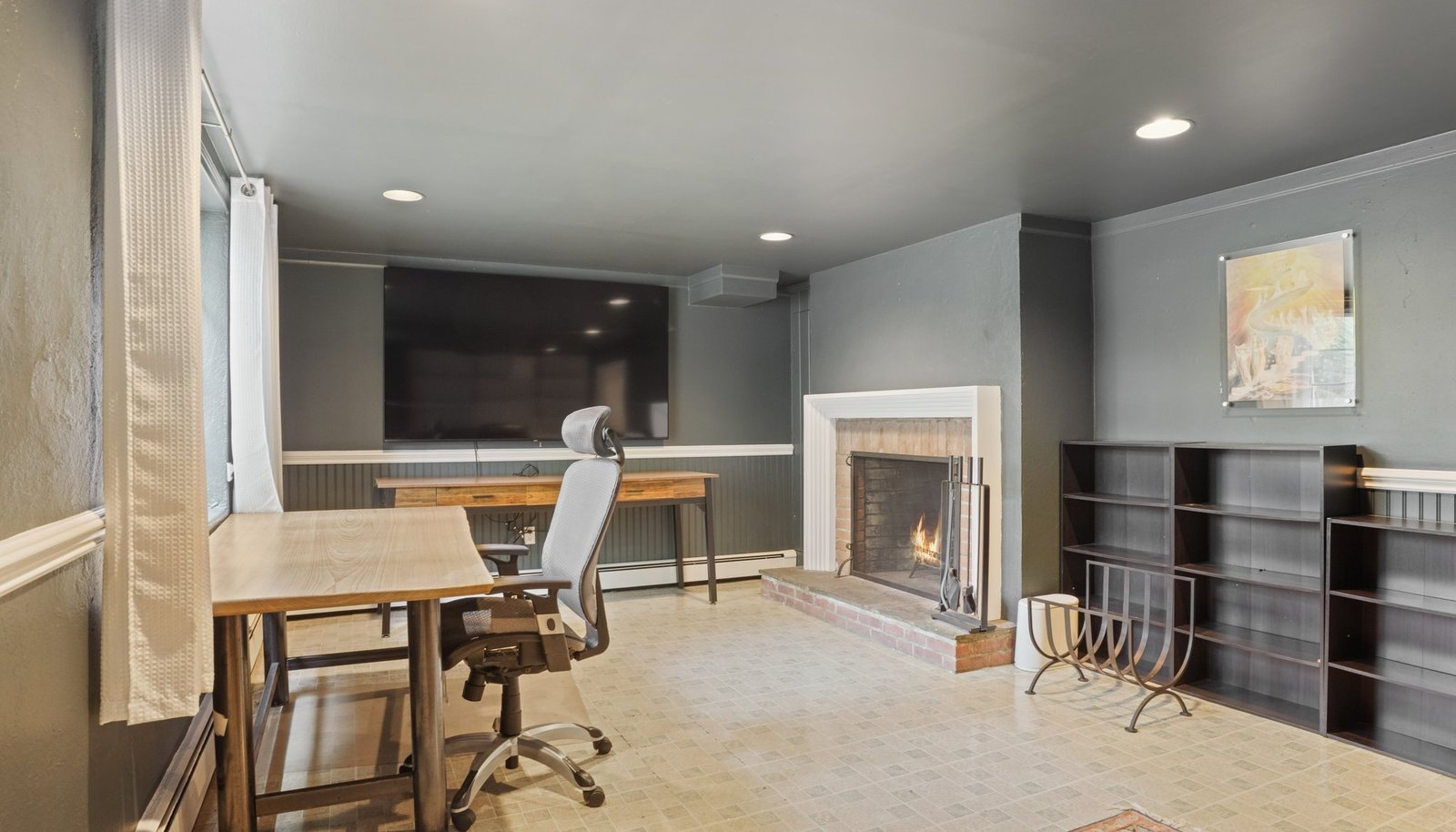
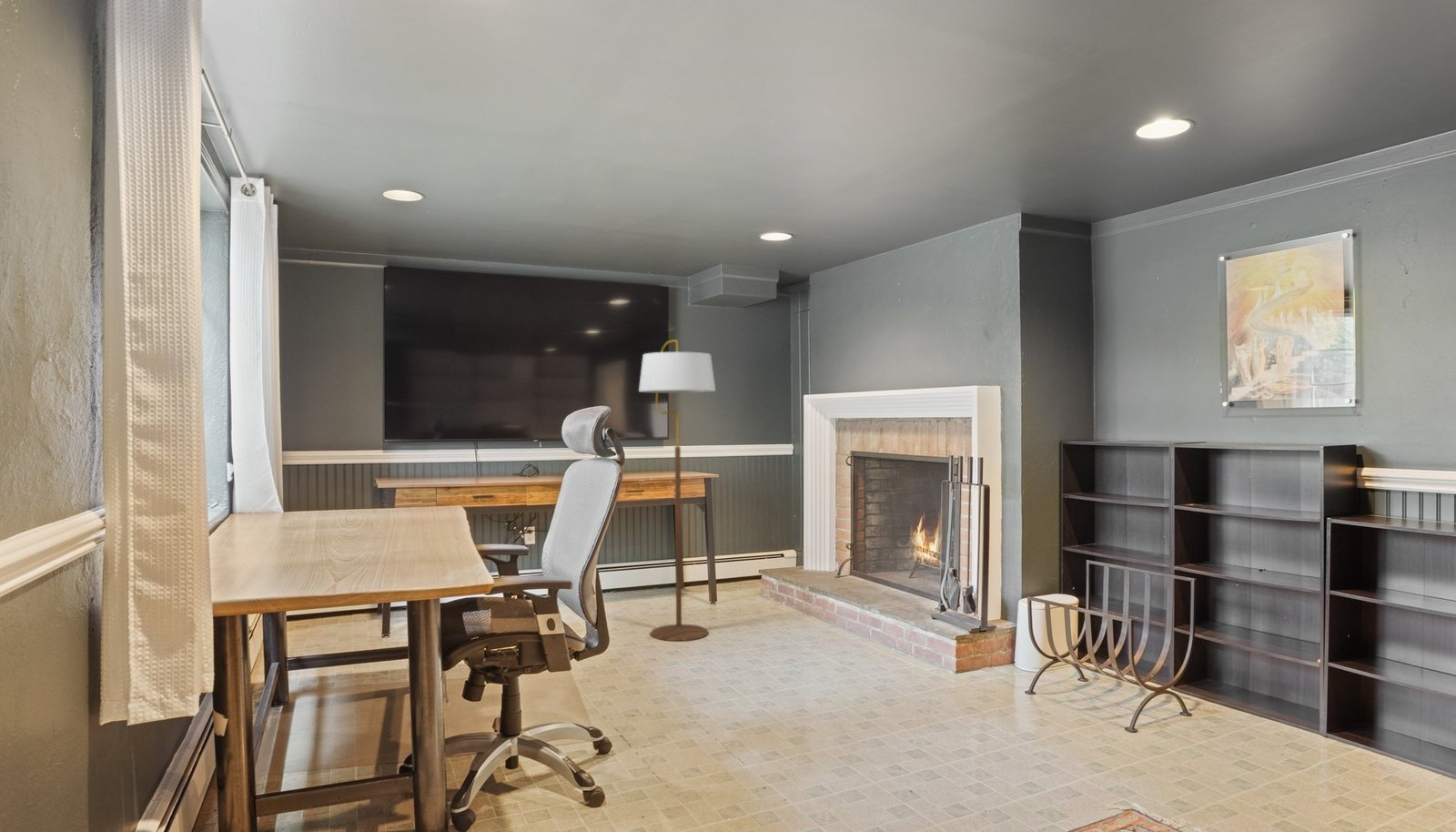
+ floor lamp (675, 485)
